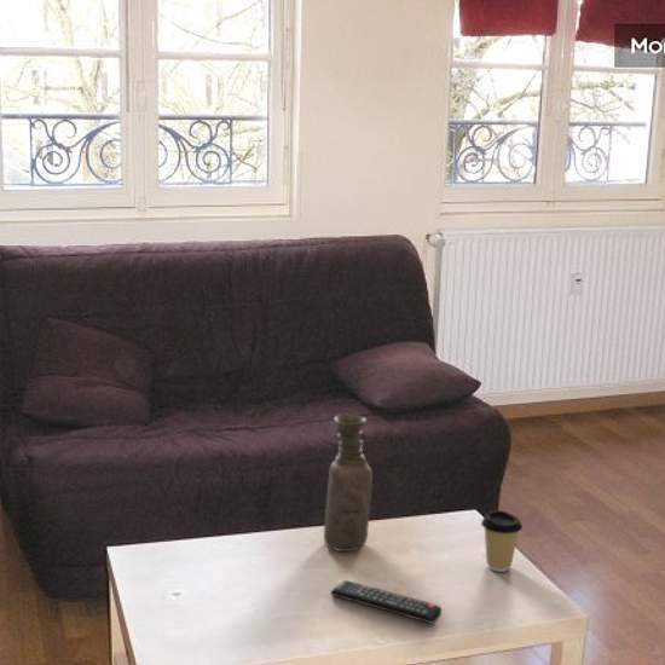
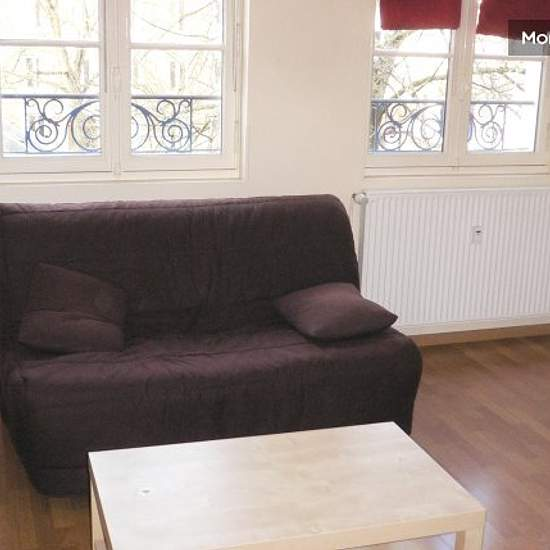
- vase (348, 481)
- remote control (384, 601)
- coffee cup (501, 542)
